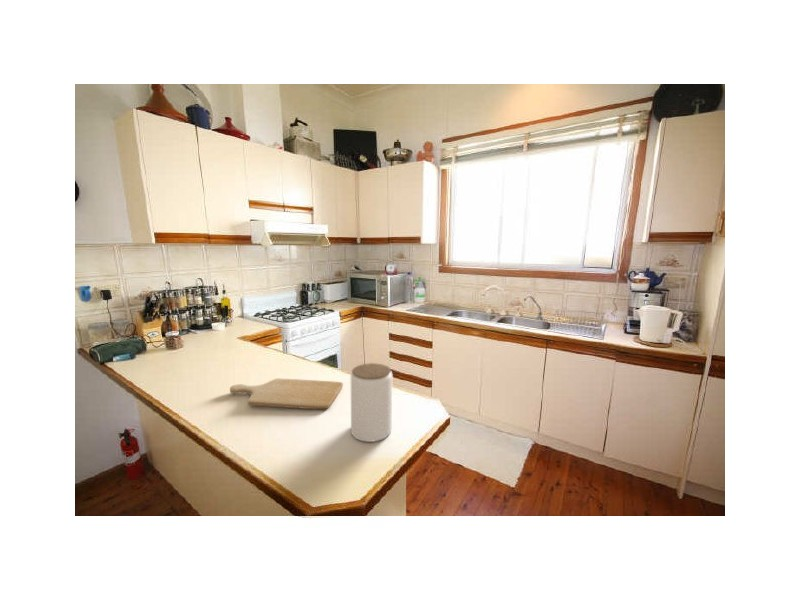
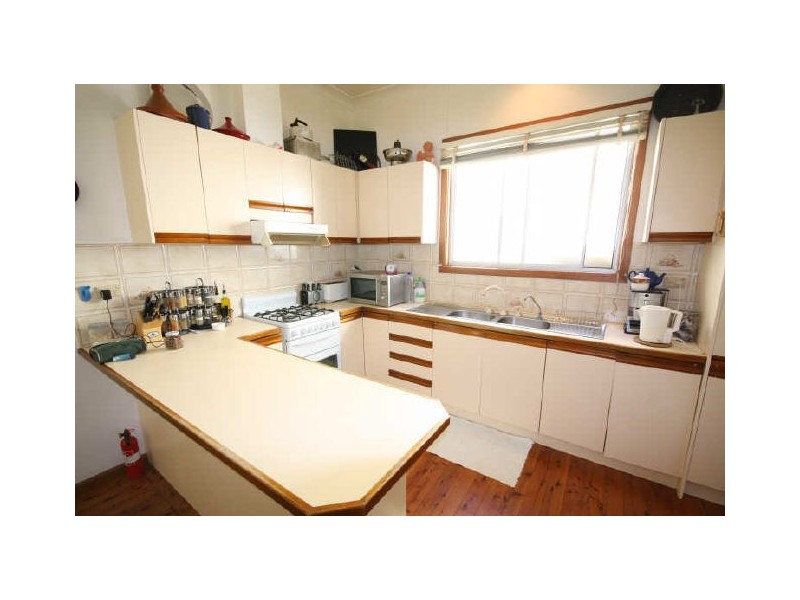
- chopping board (283, 391)
- jar (371, 400)
